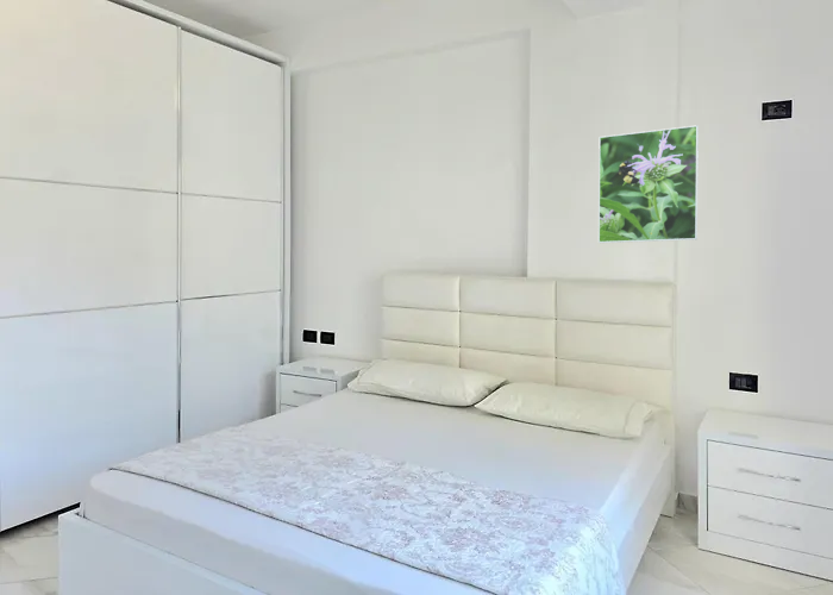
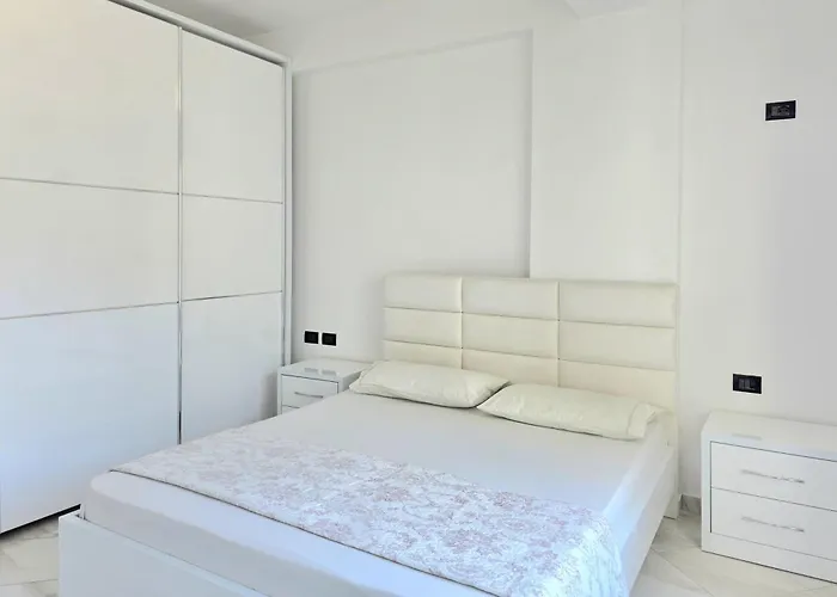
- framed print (646, 186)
